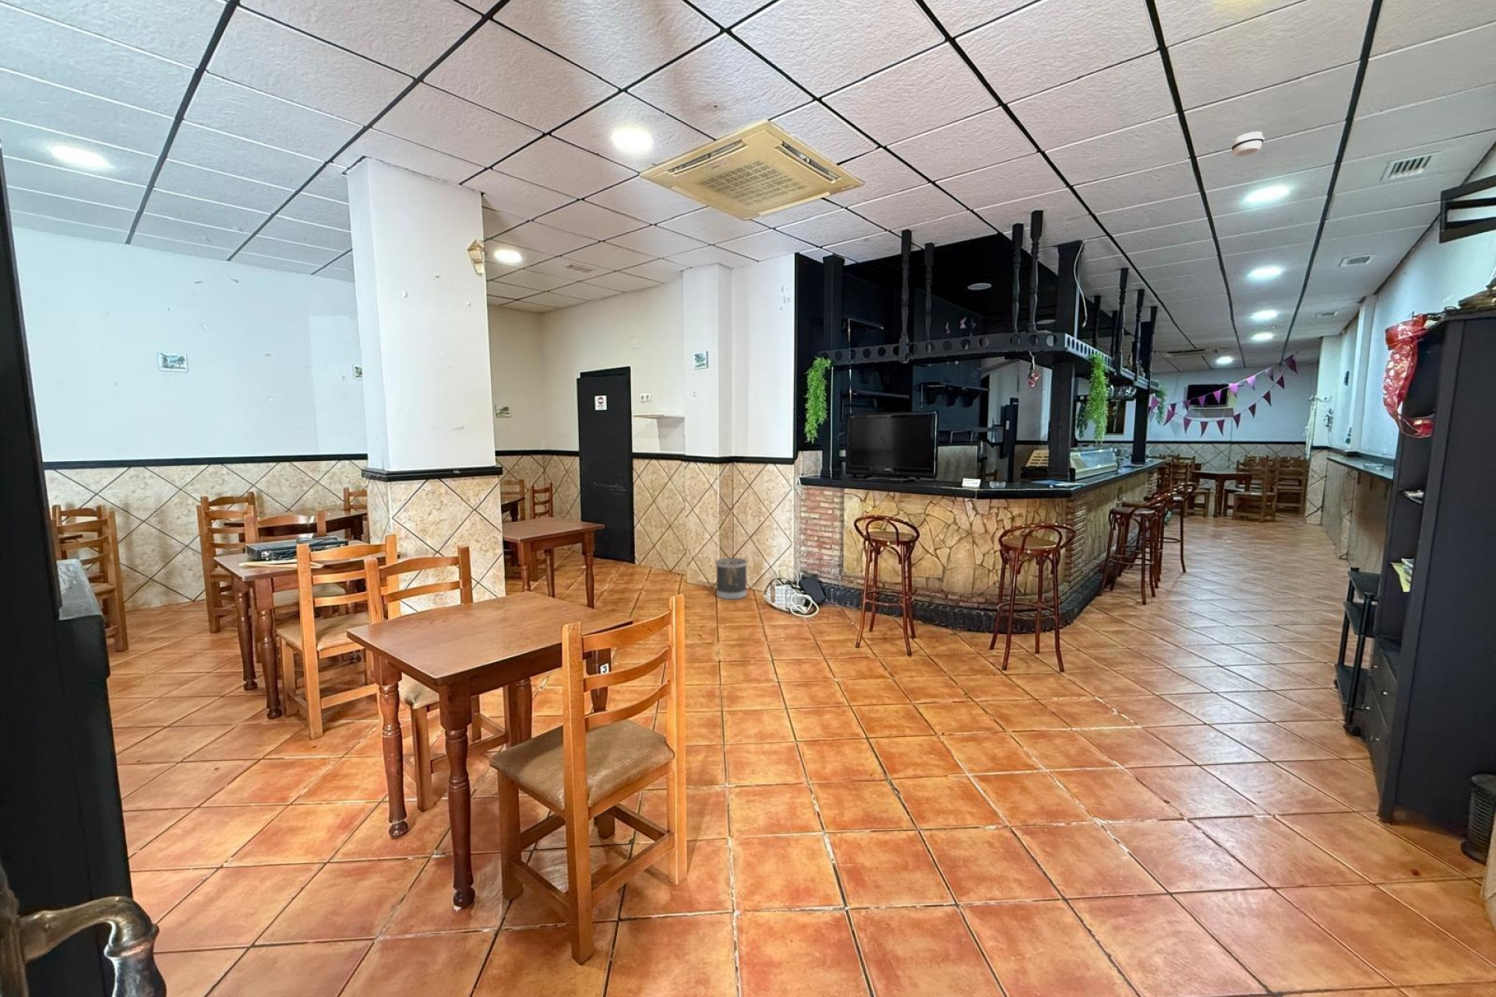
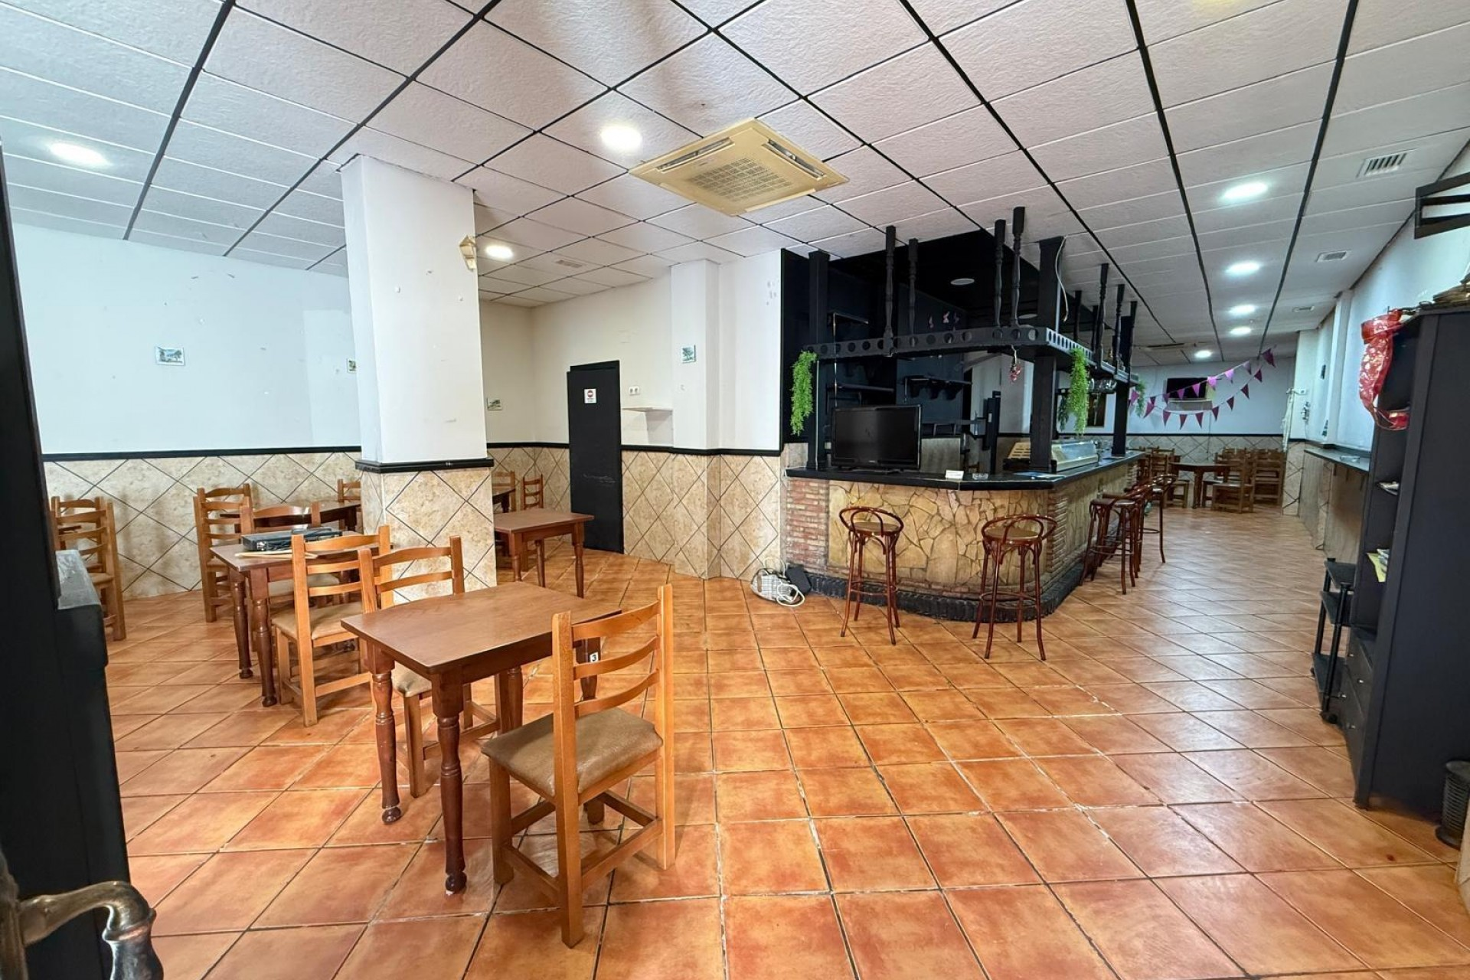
- wastebasket (731, 578)
- smoke detector (1248, 145)
